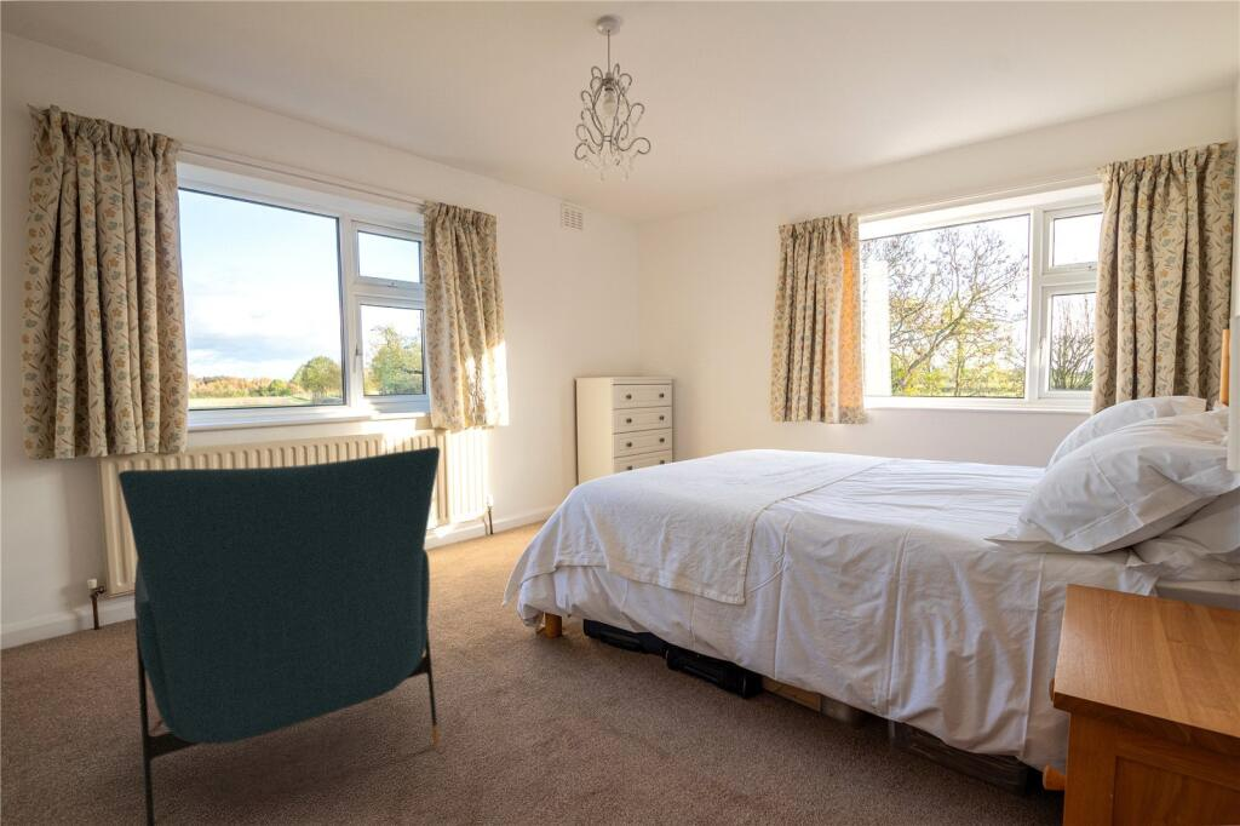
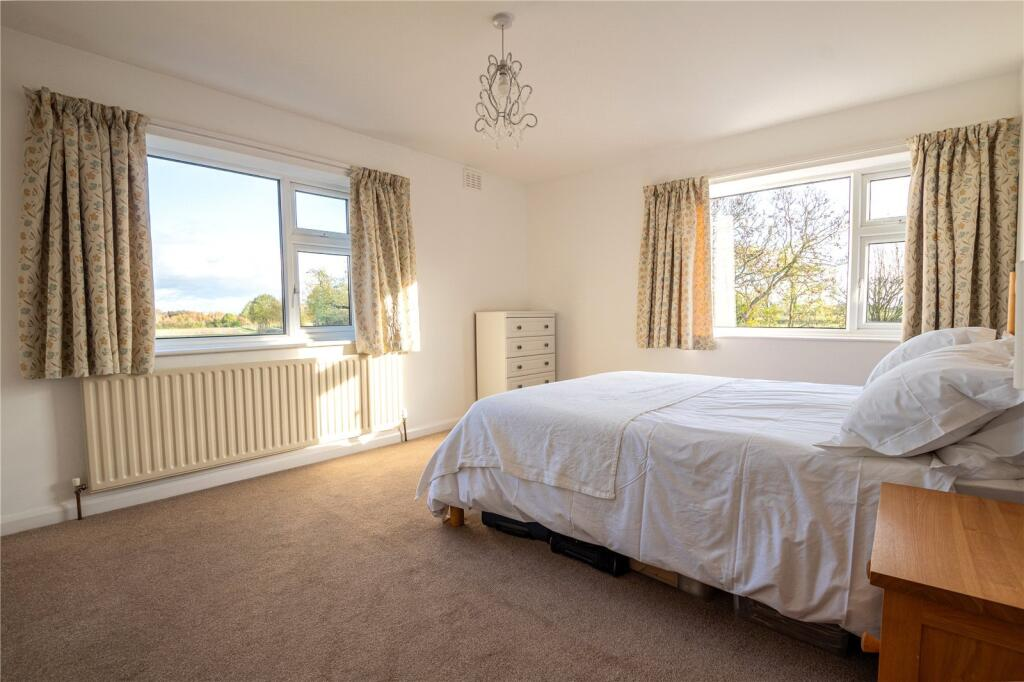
- chair (288, 593)
